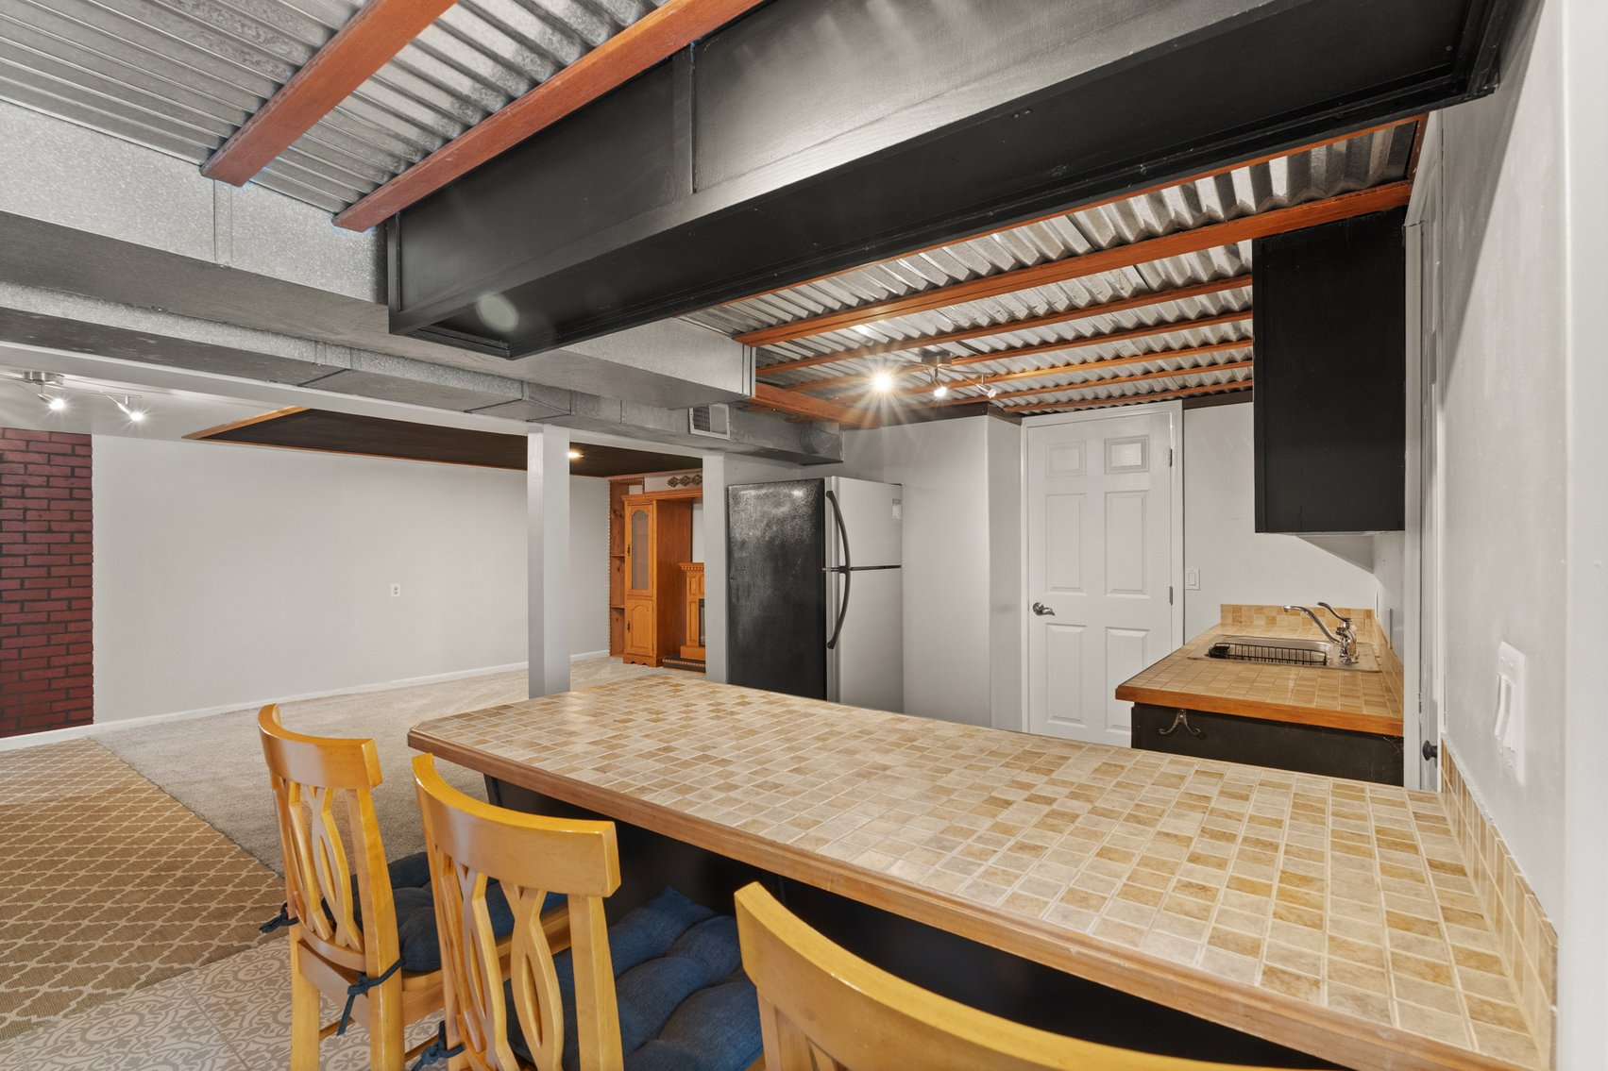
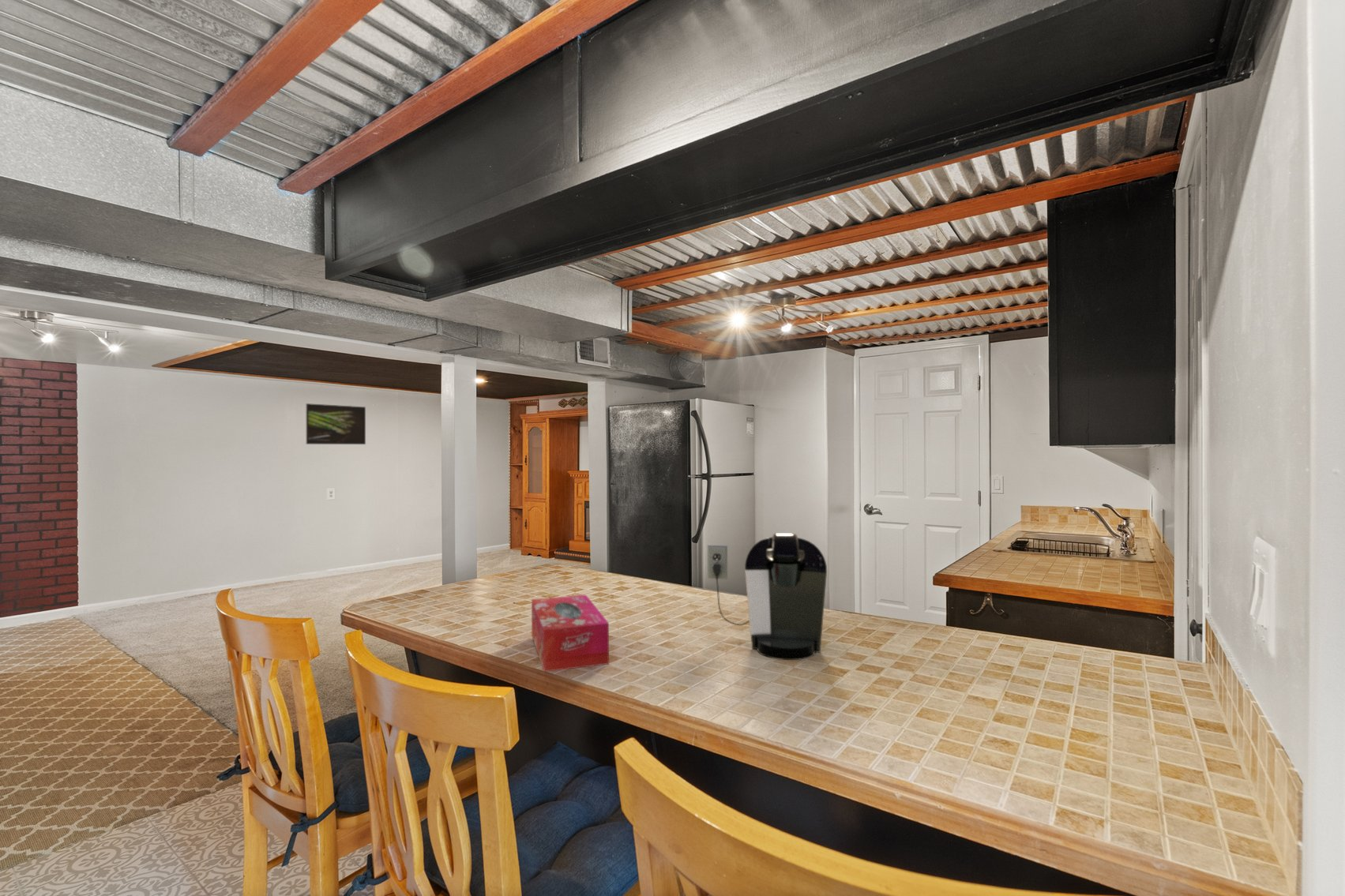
+ tissue box (567, 629)
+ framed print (336, 425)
+ coffee maker (763, 589)
